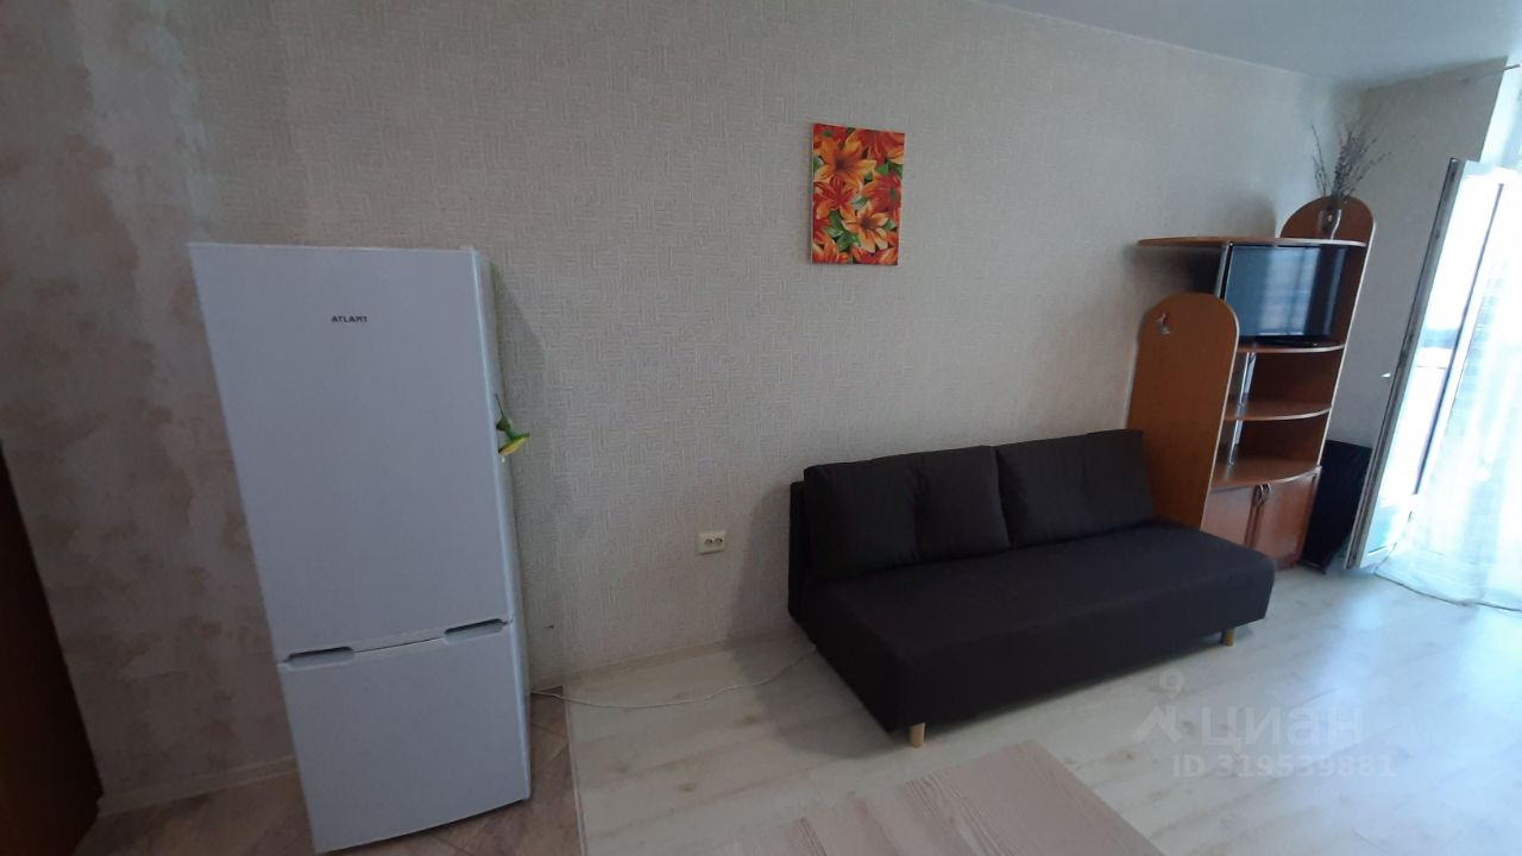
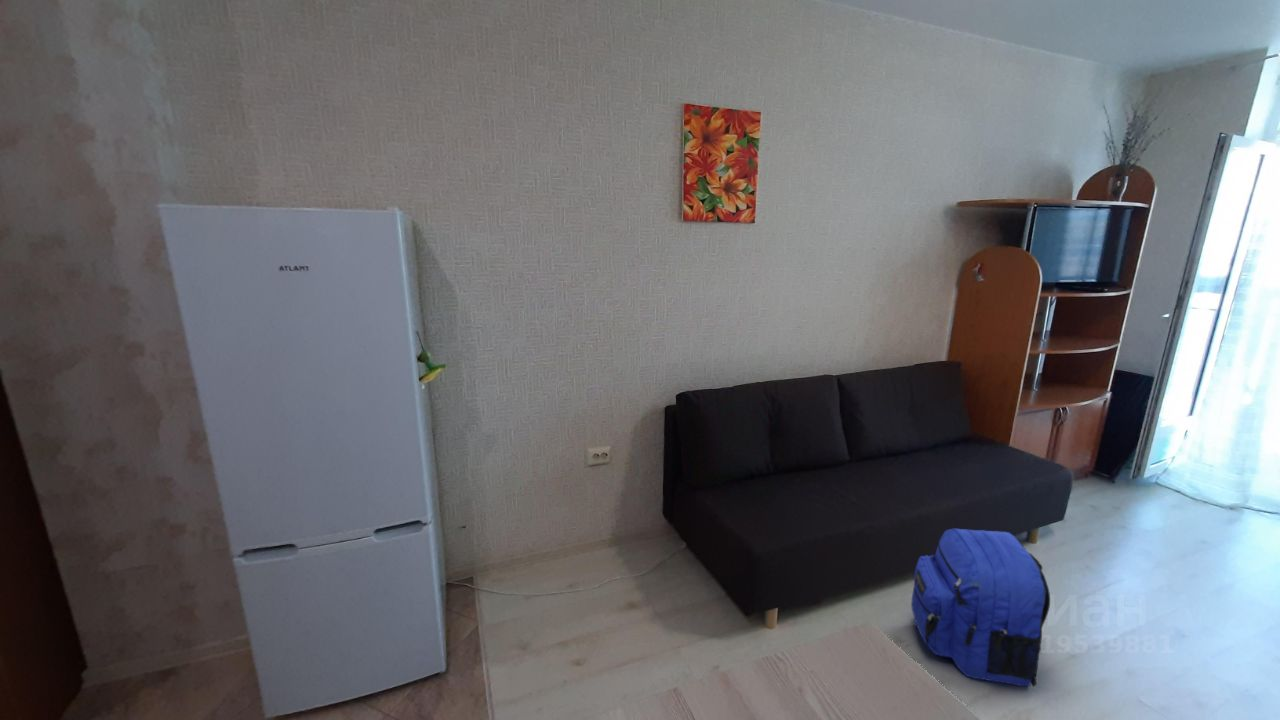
+ backpack (977, 596)
